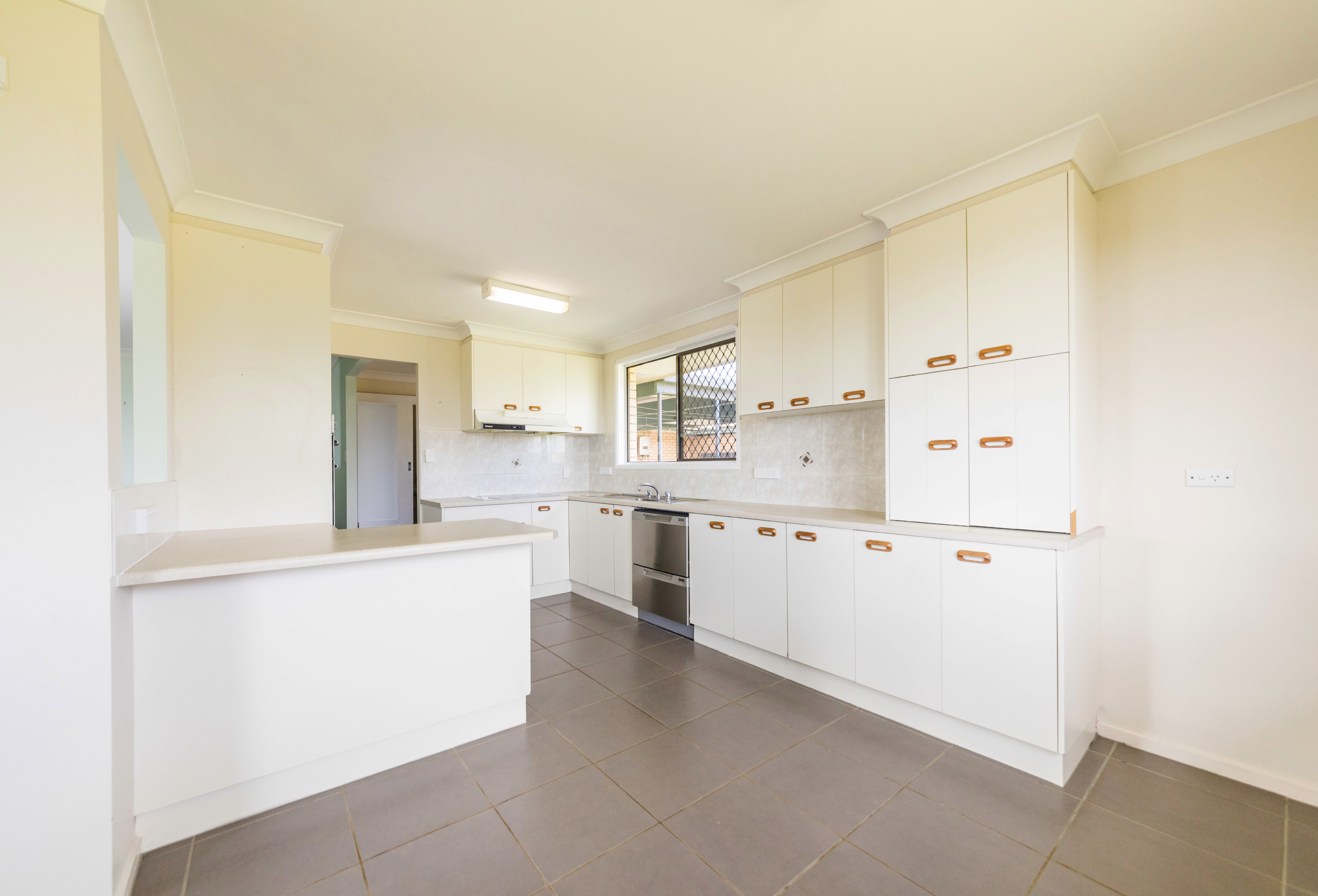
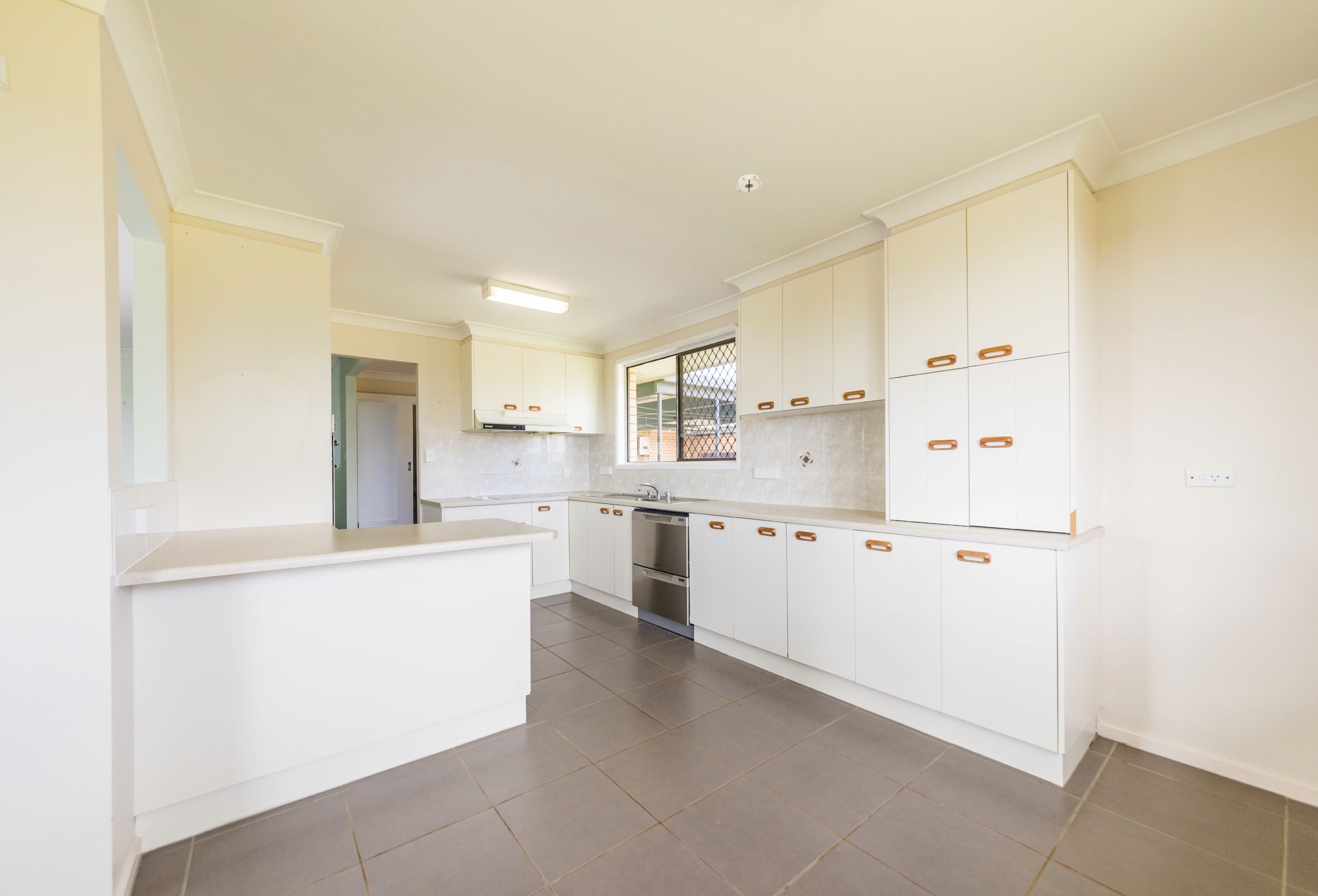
+ smoke detector (748, 183)
